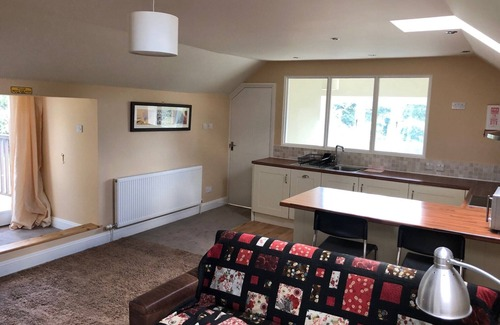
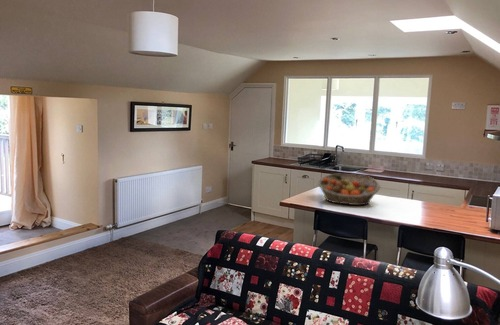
+ fruit basket (348, 188)
